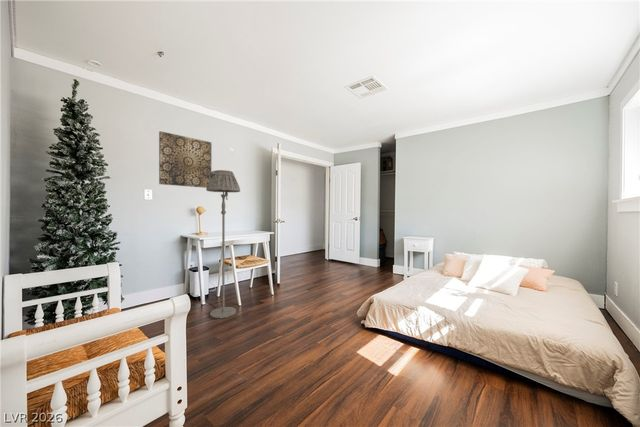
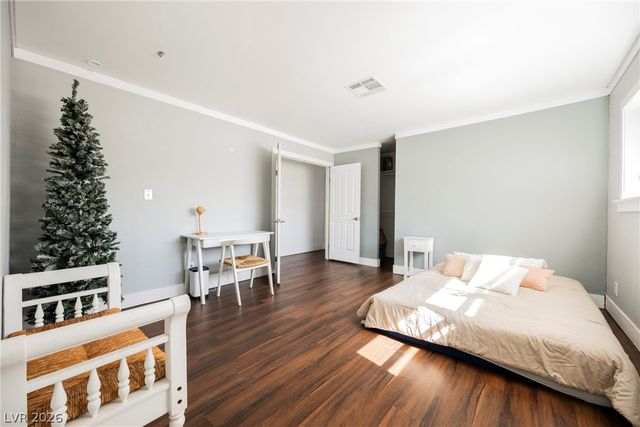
- wall art (187, 161)
- floor lamp (223, 242)
